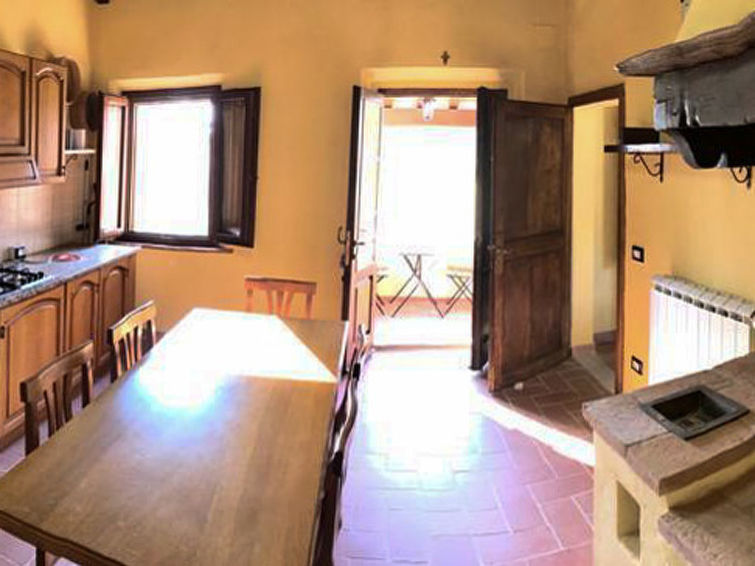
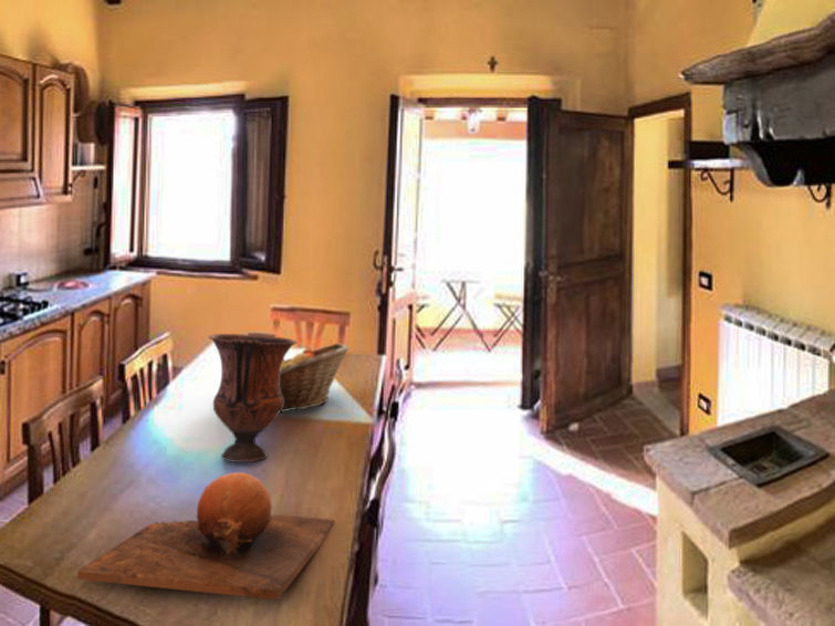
+ fruit basket (293, 374)
+ chopping board (219, 512)
+ vase (252, 396)
